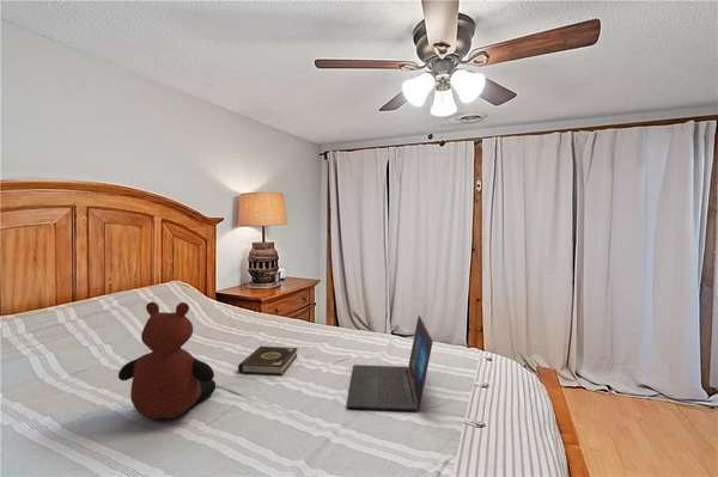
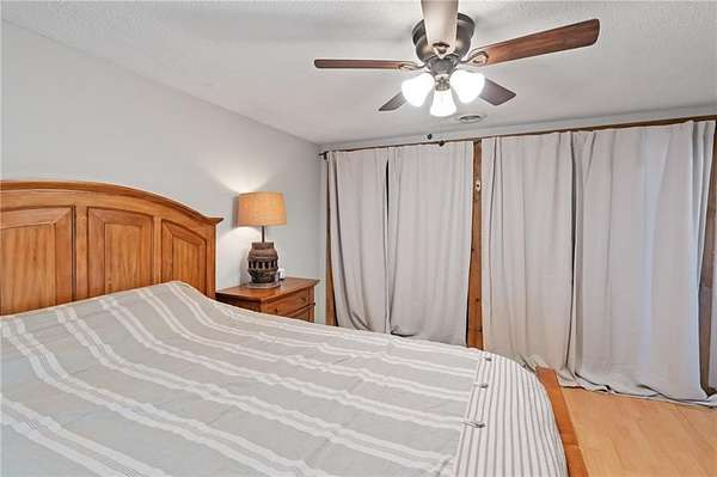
- book (269, 359)
- laptop (387, 366)
- teddy bear (175, 353)
